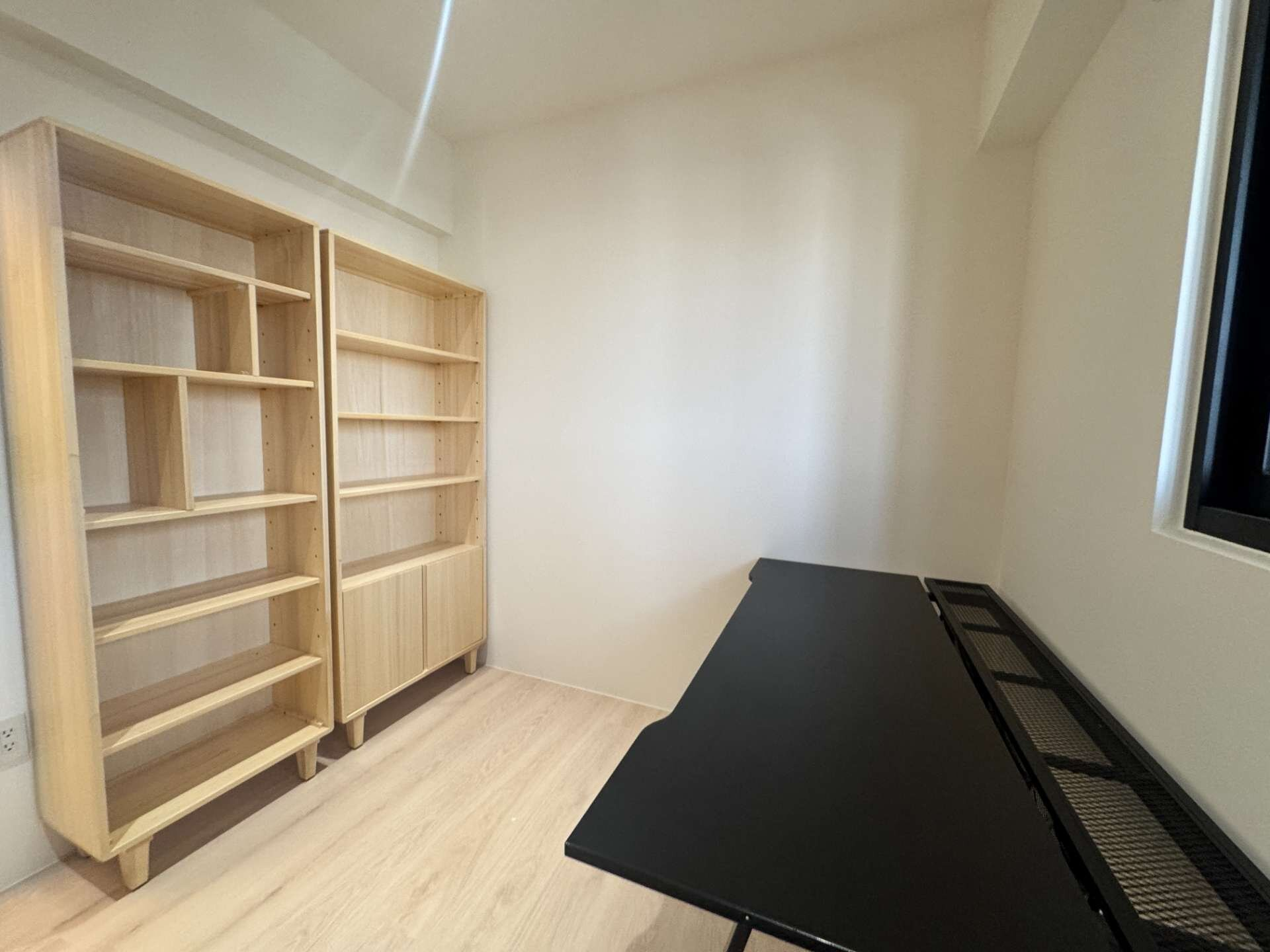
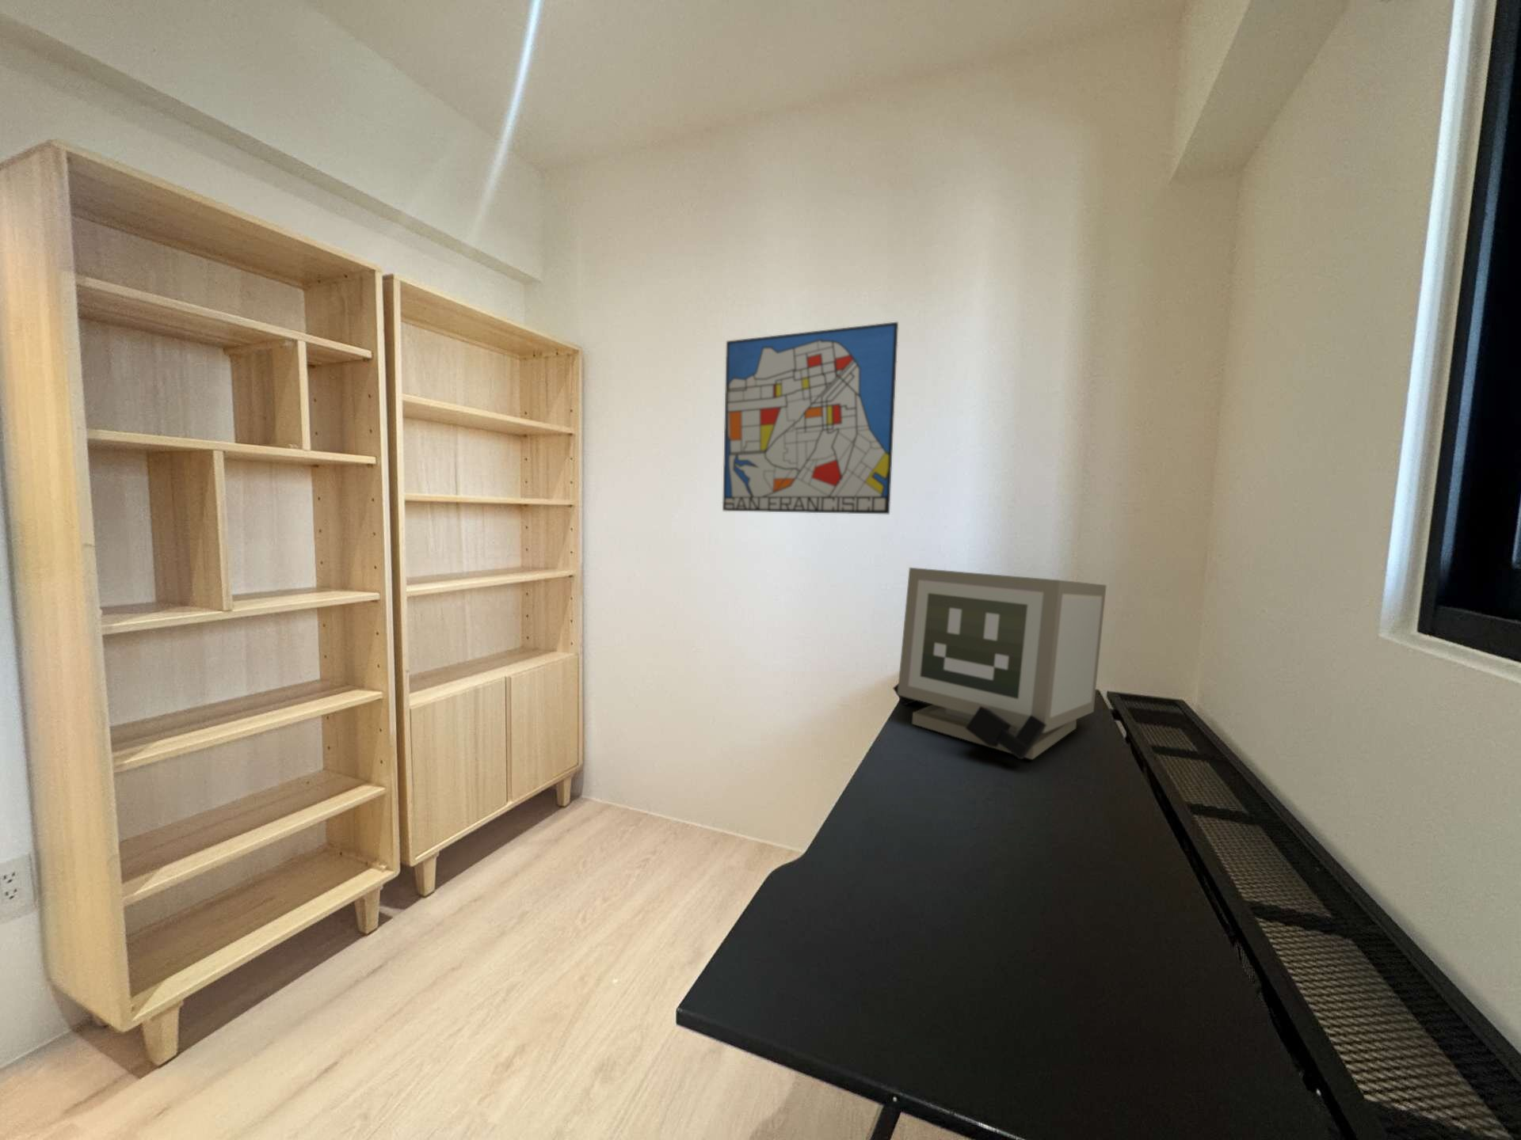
+ computer monitor (975, 647)
+ wall art (804, 424)
